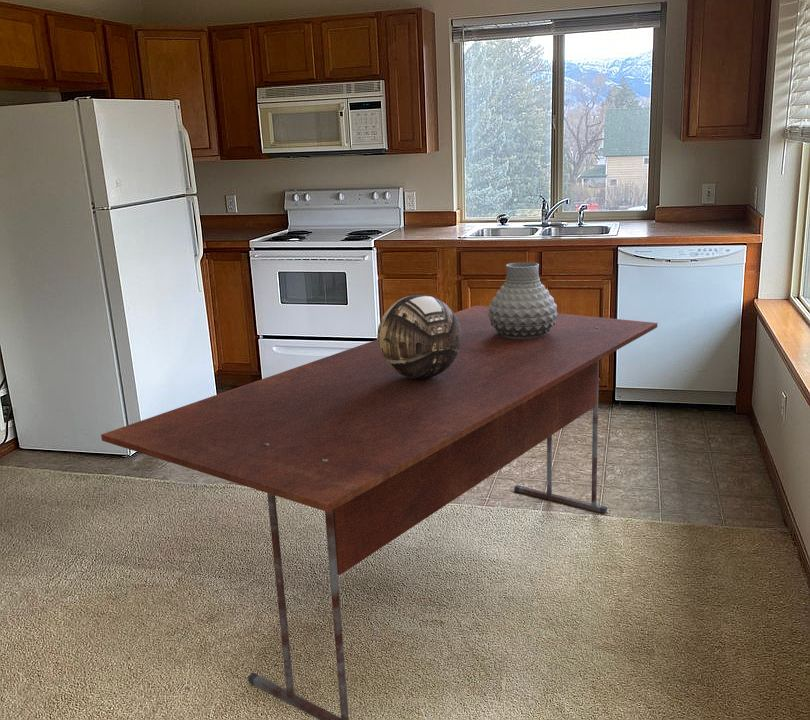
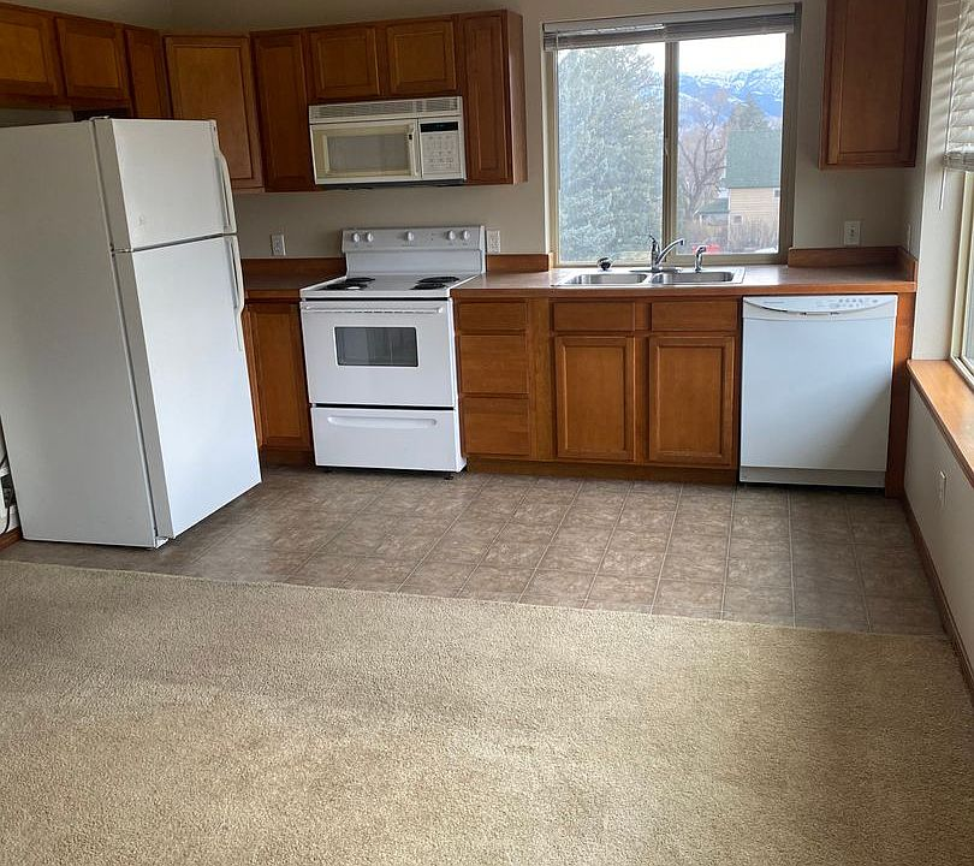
- decorative bowl (419, 335)
- vase (522, 298)
- dining table (433, 475)
